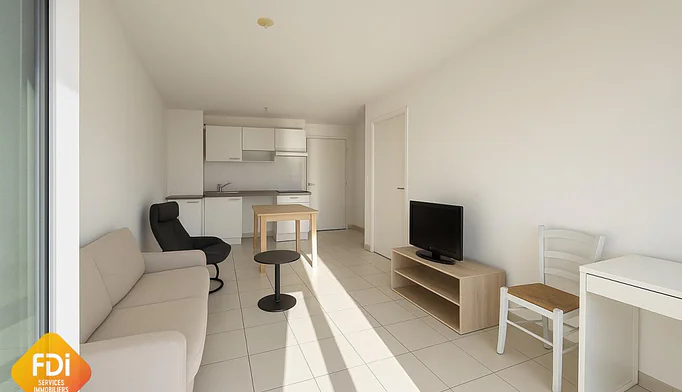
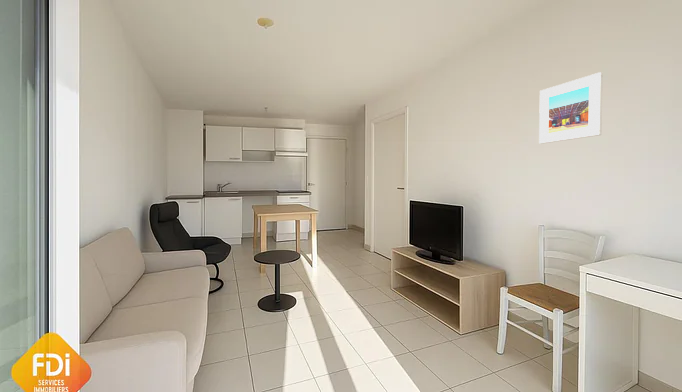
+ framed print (568, 111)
